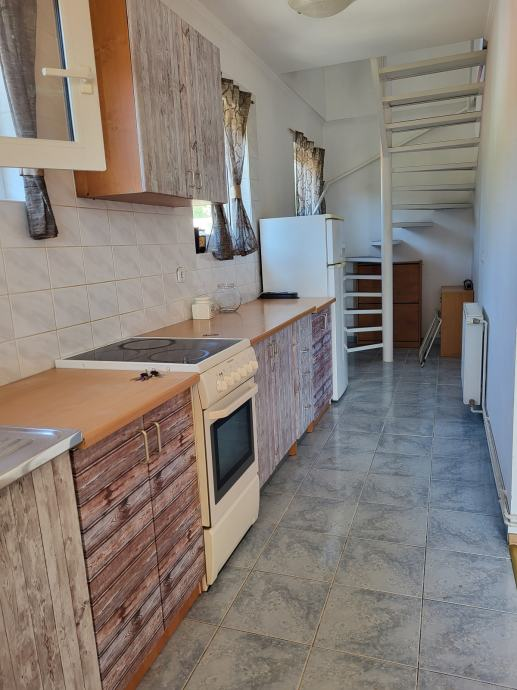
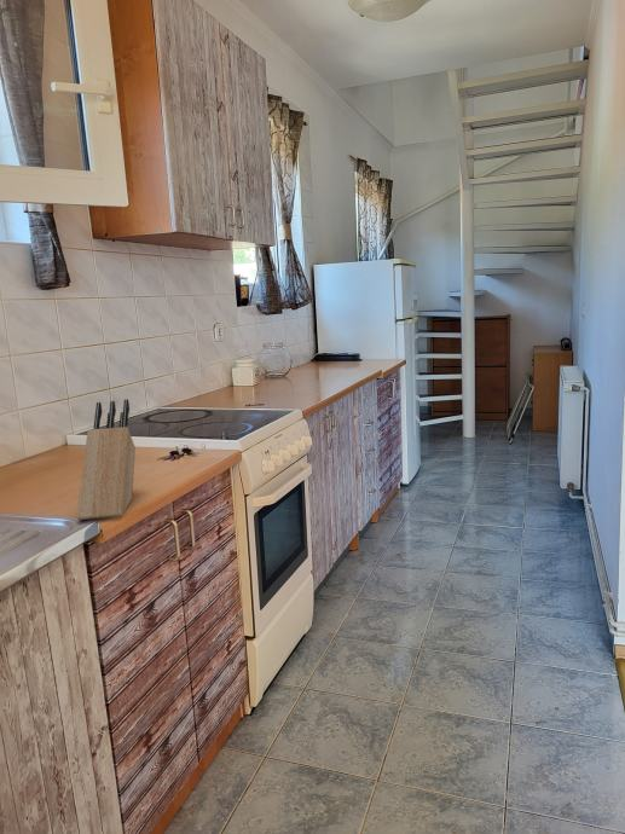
+ knife block (106, 453)
